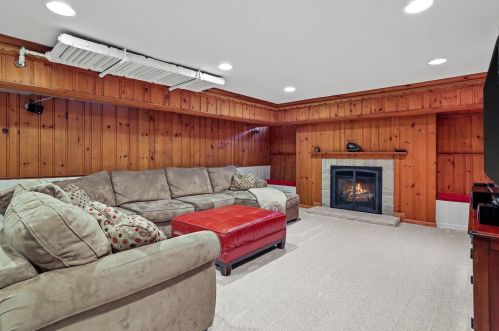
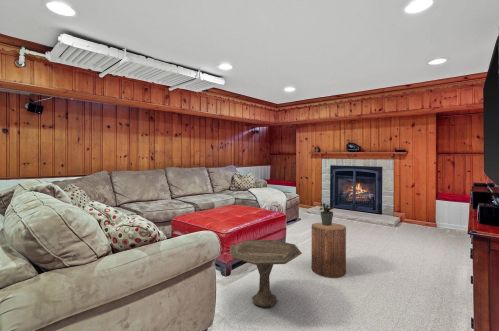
+ side table (264, 273)
+ stool (328, 248)
+ potted plant (328, 212)
